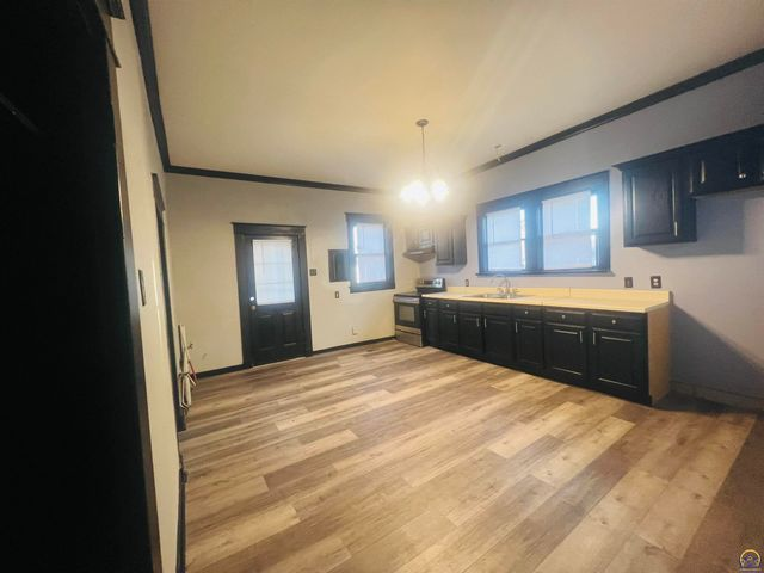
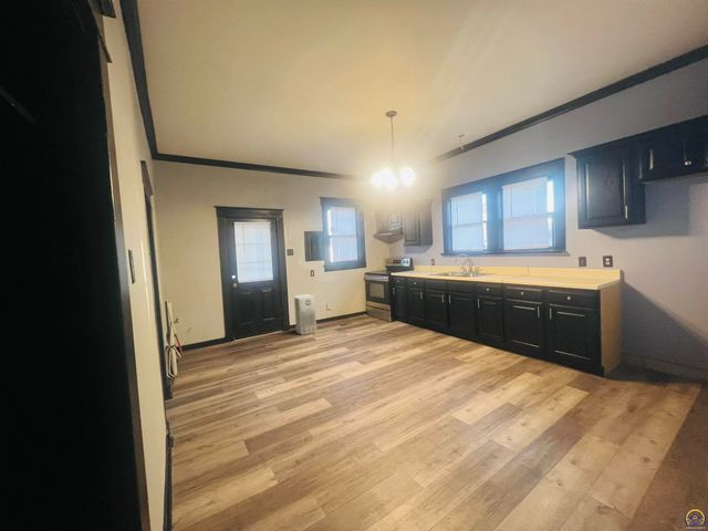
+ air purifier (304, 313)
